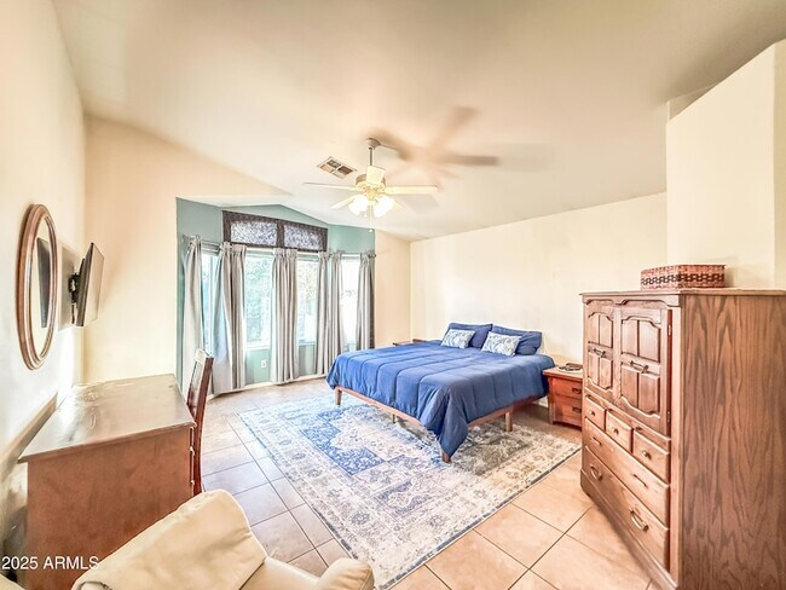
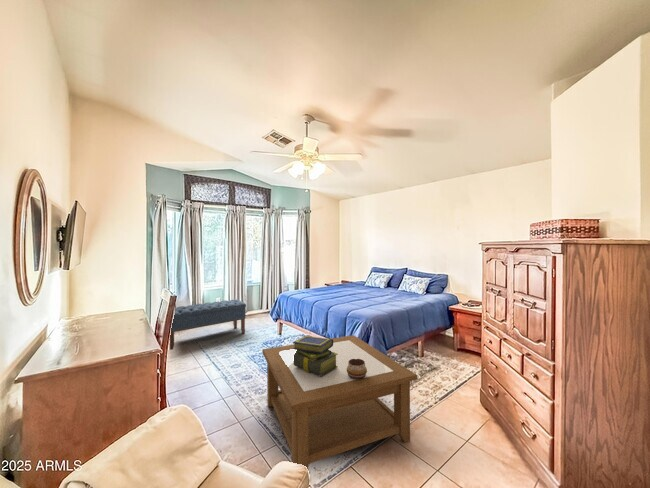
+ decorative bowl (356, 368)
+ coffee table (331, 390)
+ bench (206, 321)
+ stack of books (313, 353)
